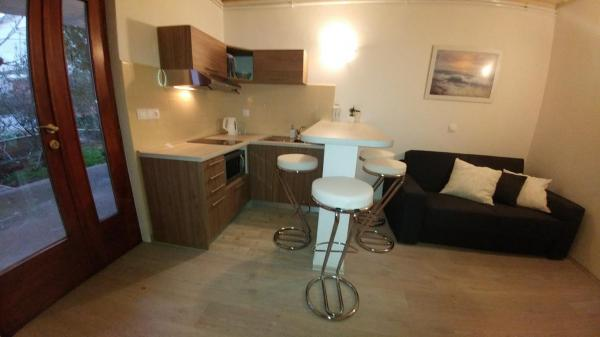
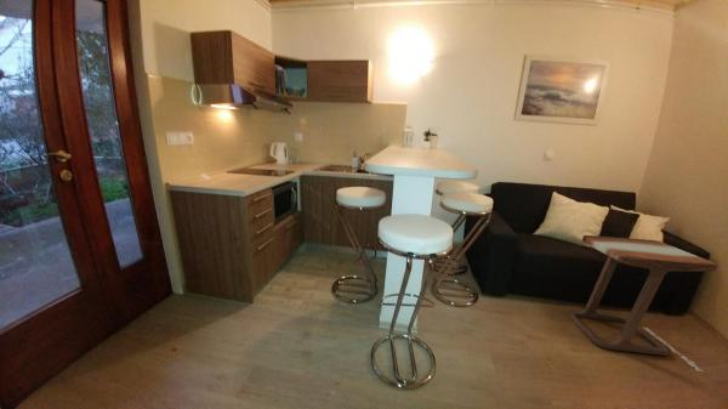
+ side table (638, 296)
